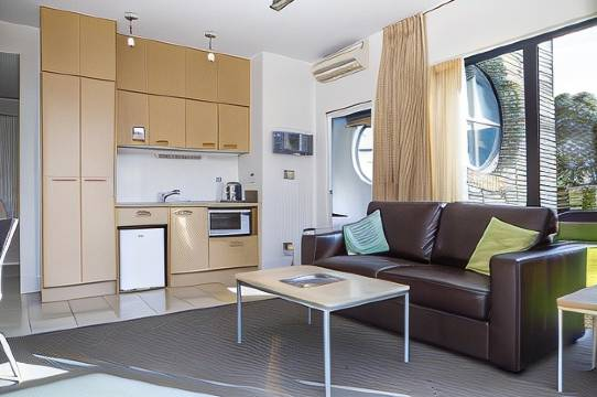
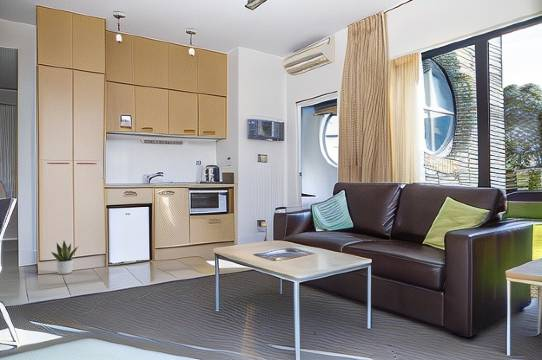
+ potted plant (65, 255)
